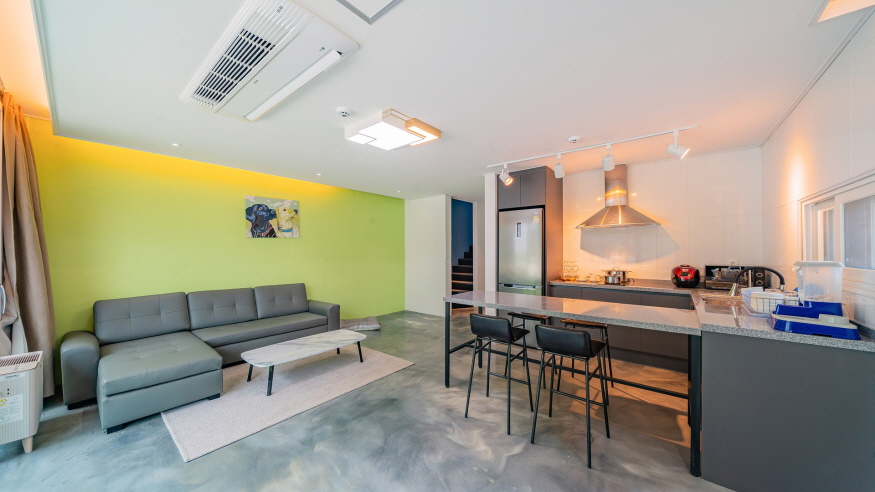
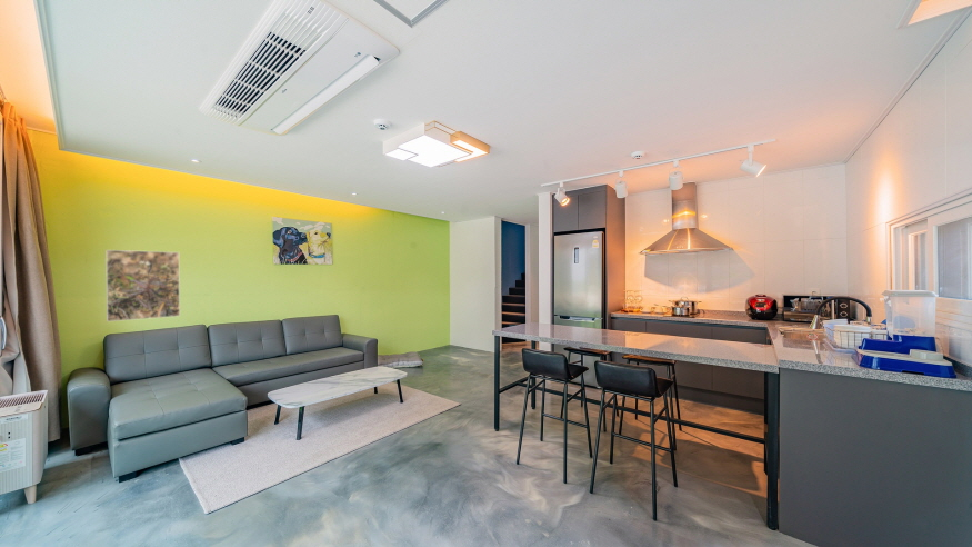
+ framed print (144, 285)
